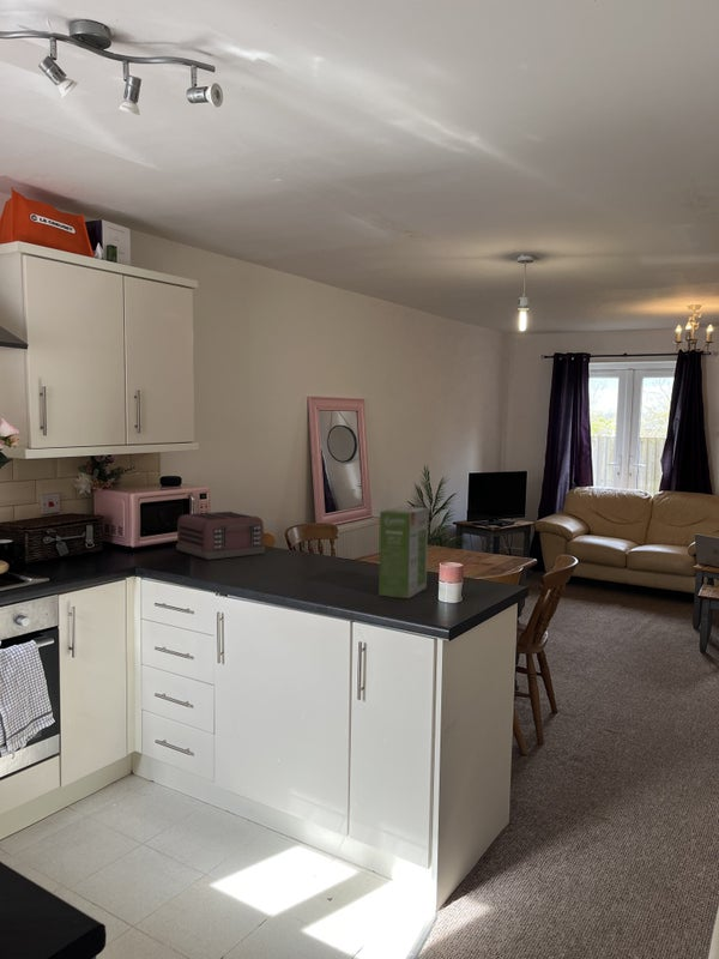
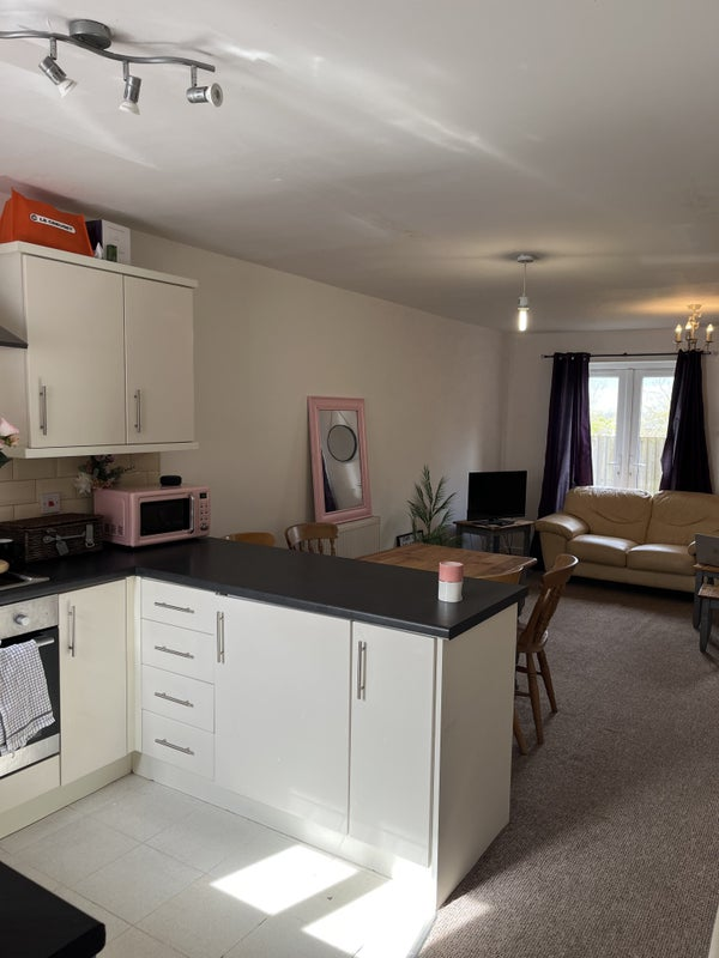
- toaster (222, 533)
- food box (404, 550)
